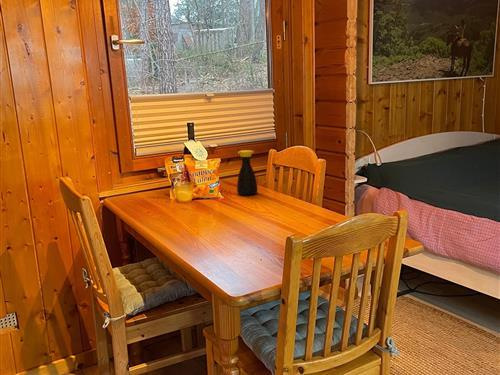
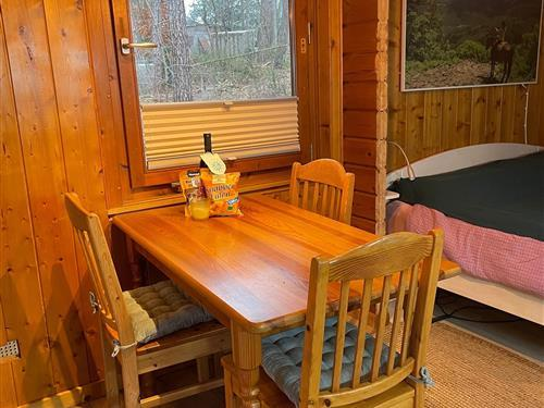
- bottle (246, 172)
